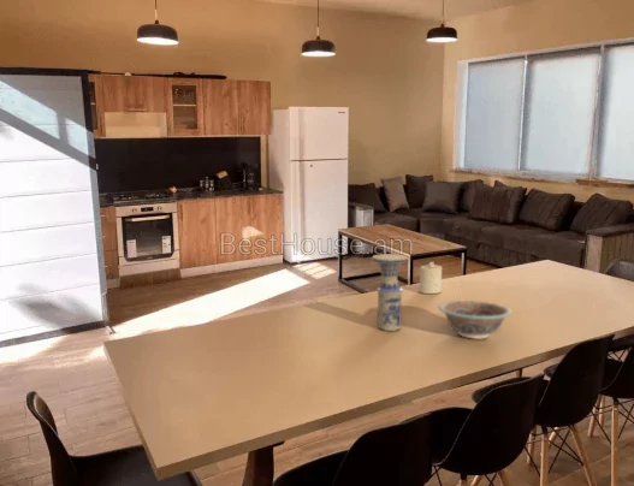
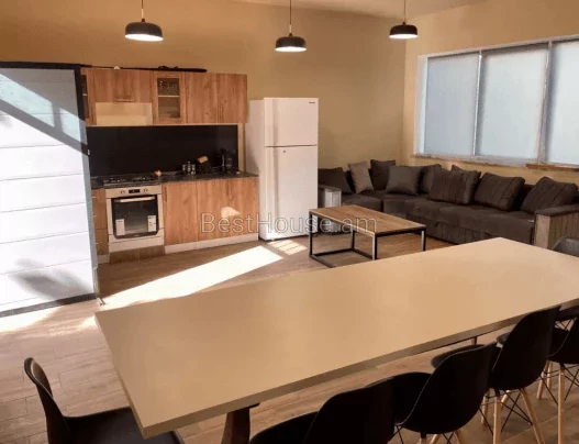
- candle (429, 275)
- decorative bowl (474, 320)
- vase (389, 291)
